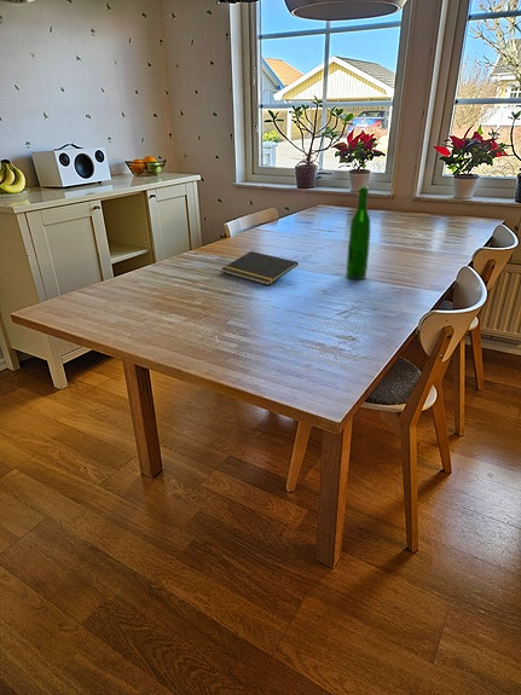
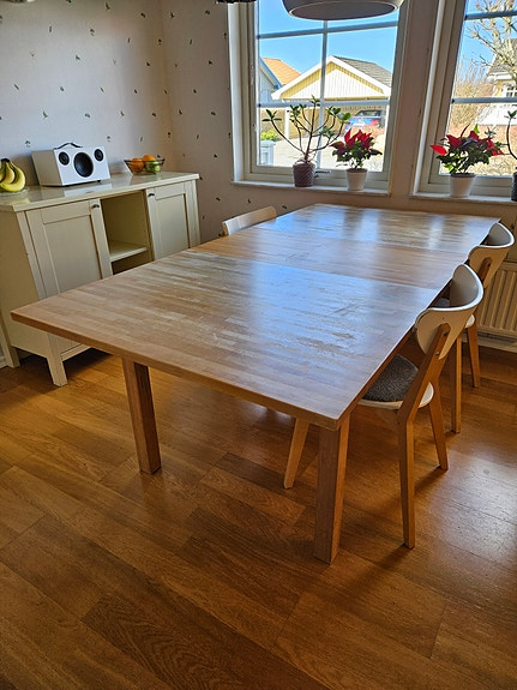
- wine bottle (359, 233)
- notepad (259, 266)
